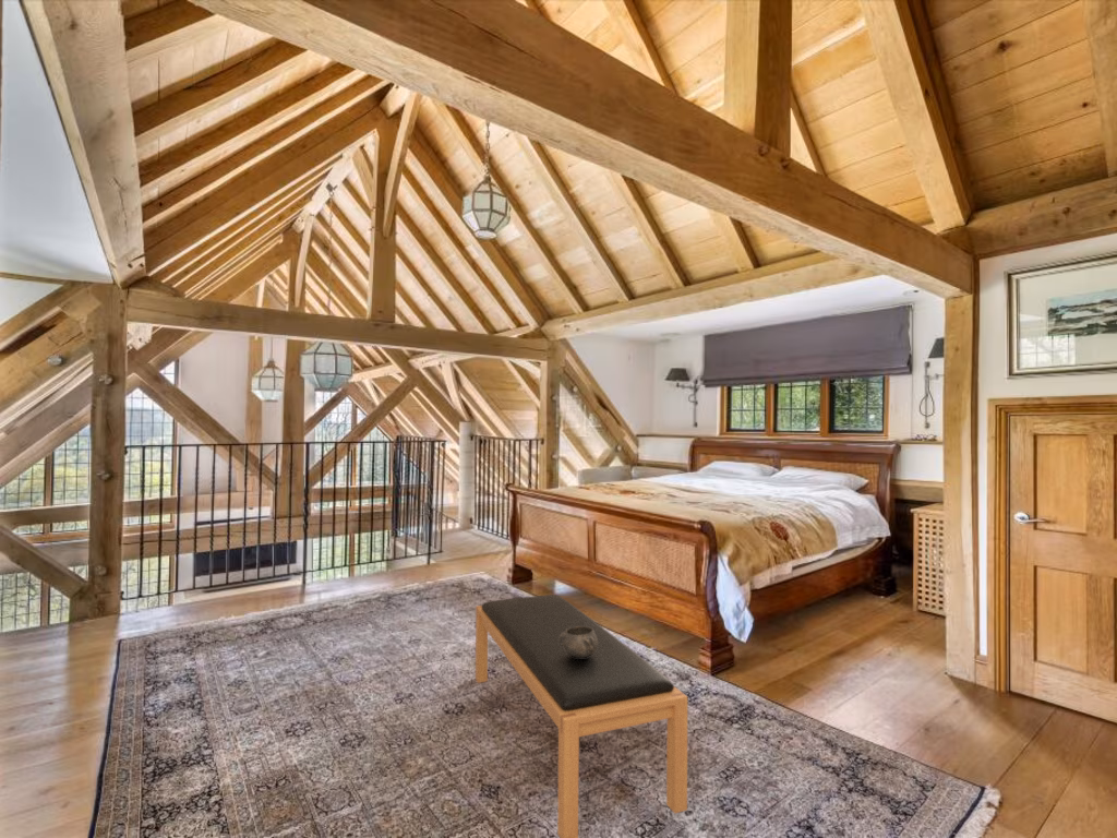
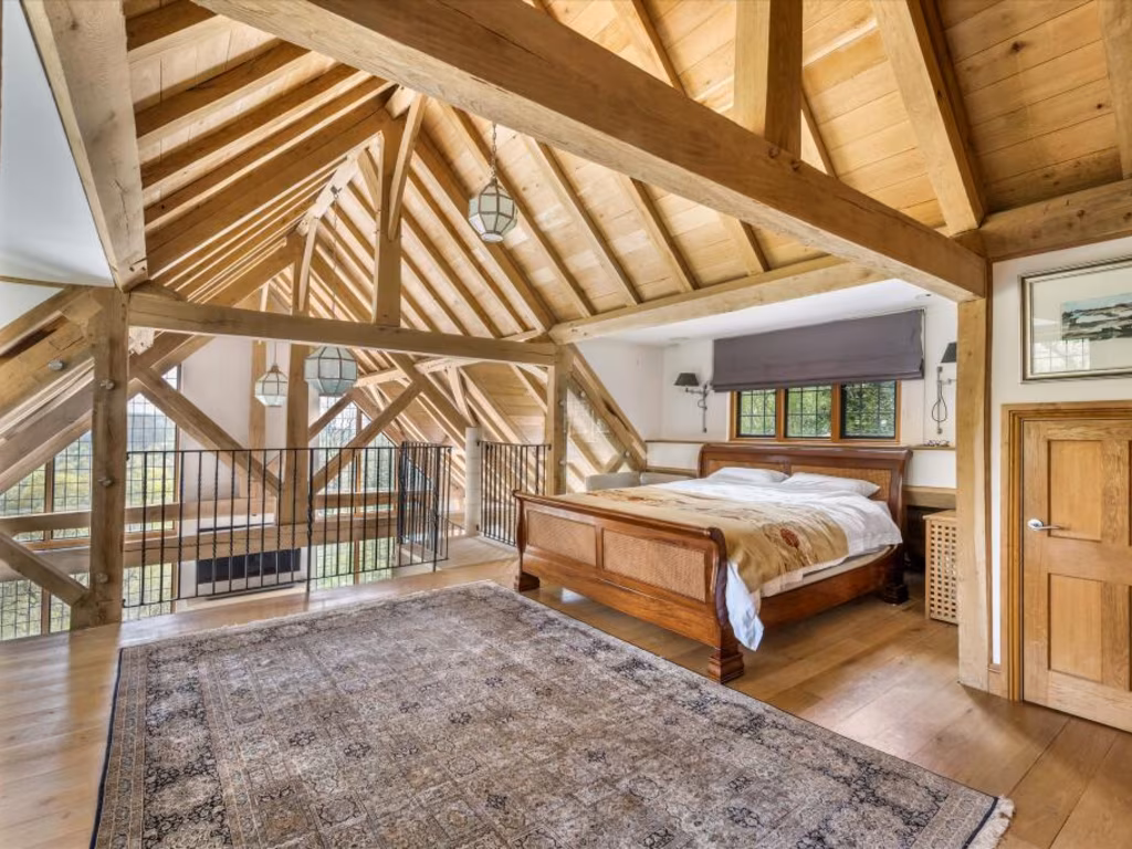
- decorative bowl (582, 642)
- bench (560, 681)
